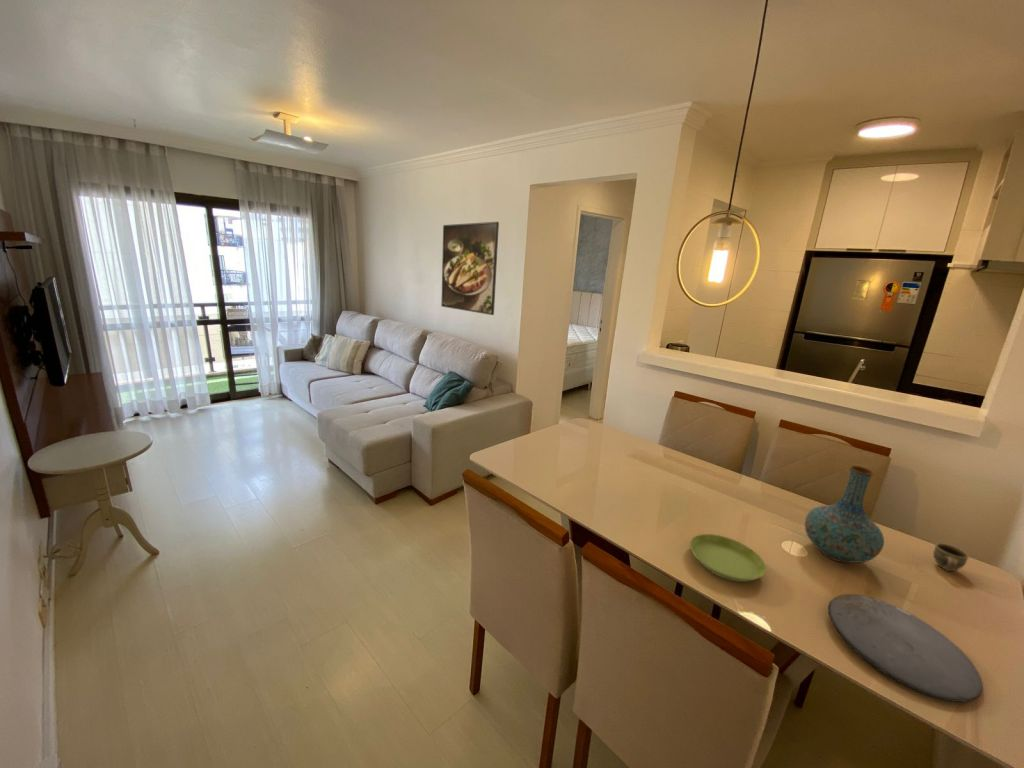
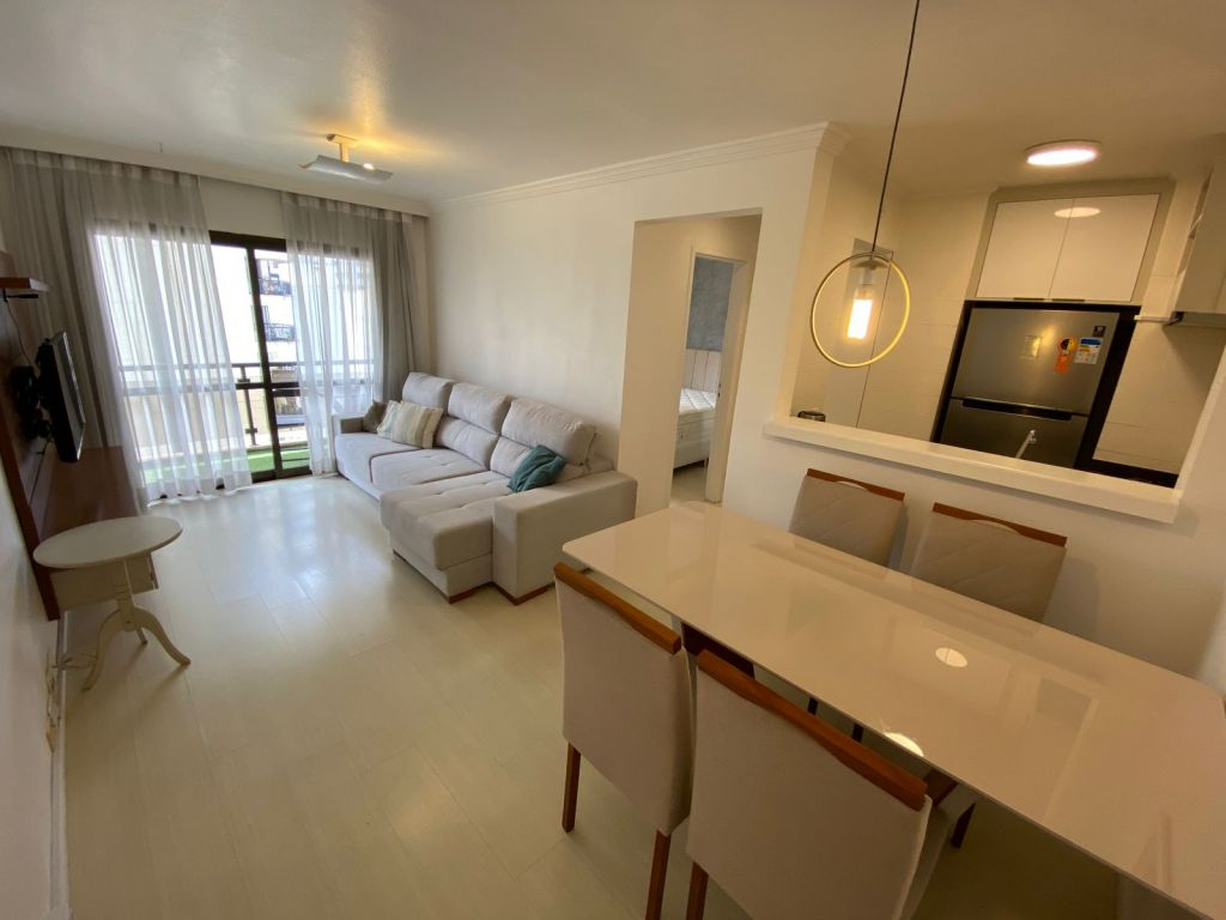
- plate (898, 641)
- vase (848, 513)
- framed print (467, 268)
- cup (948, 560)
- saucer (725, 558)
